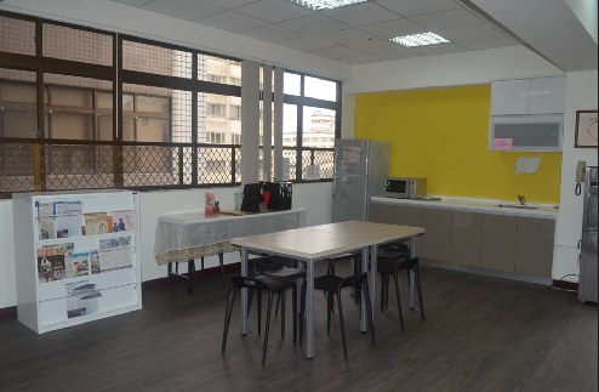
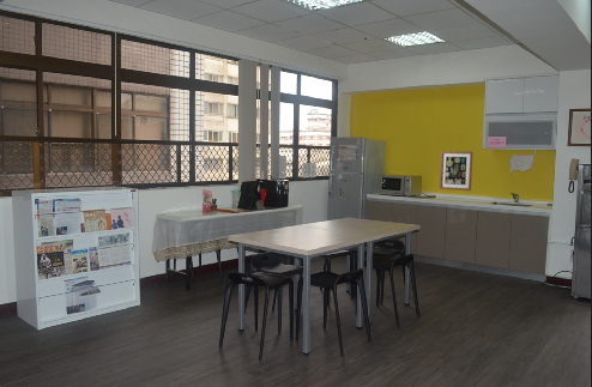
+ wall art (455, 170)
